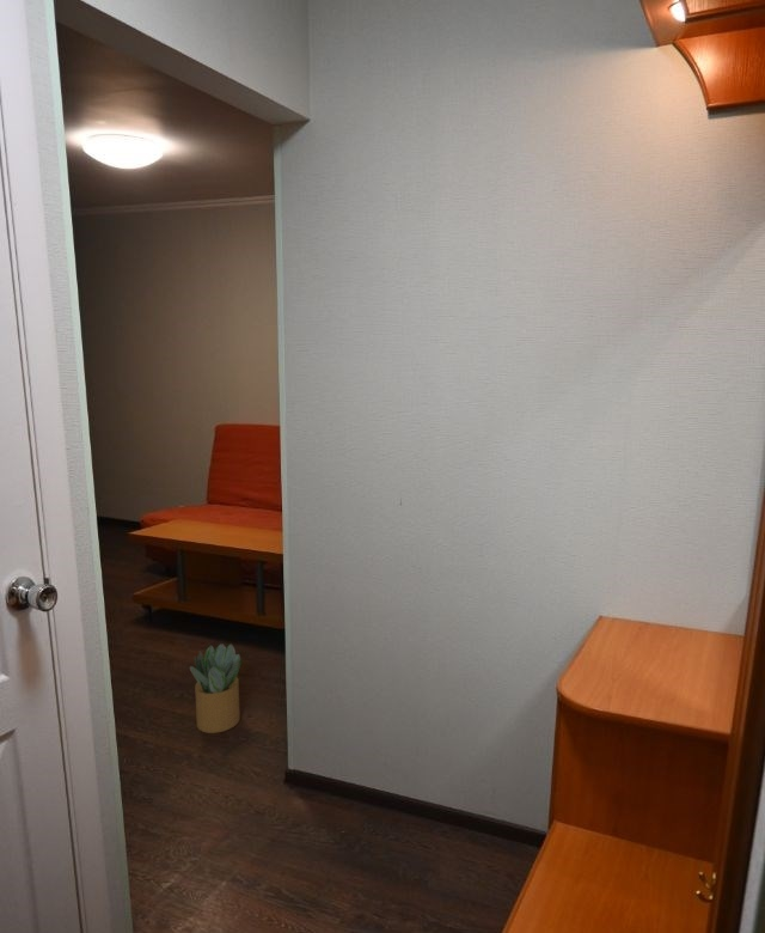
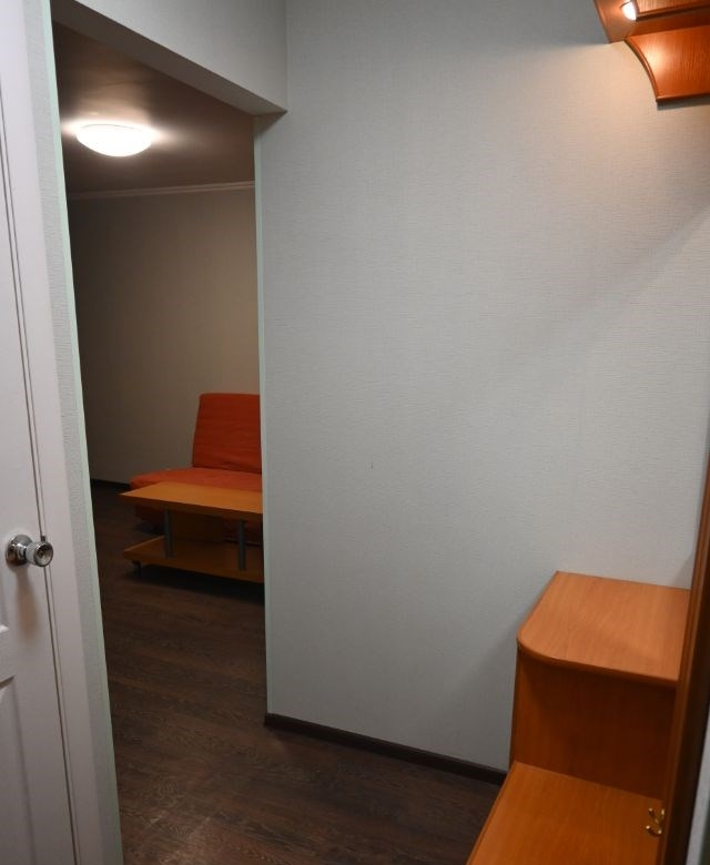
- potted plant (214, 688)
